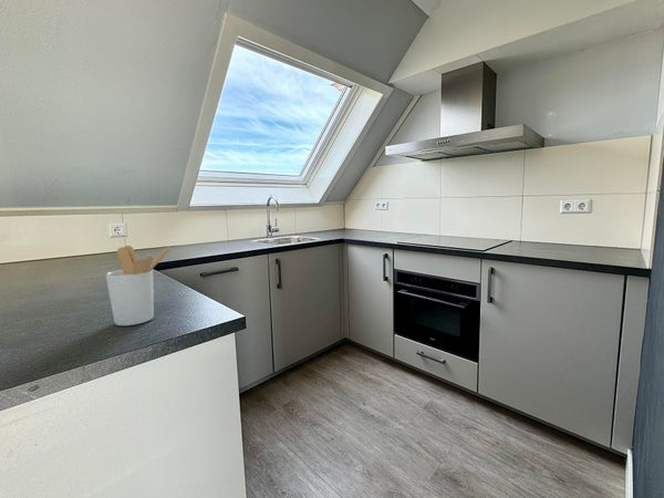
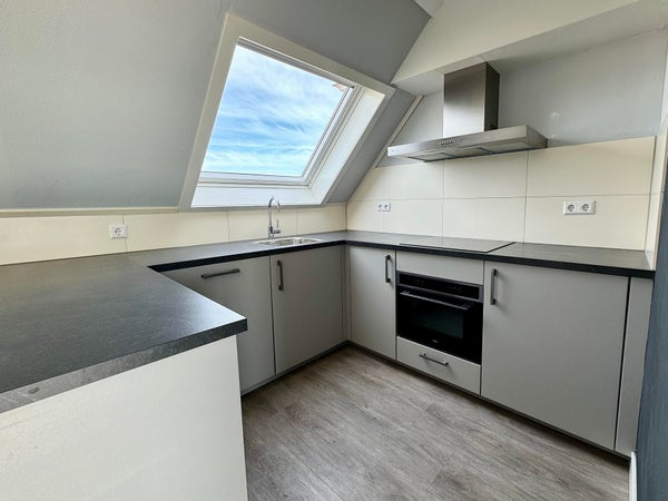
- utensil holder (143, 282)
